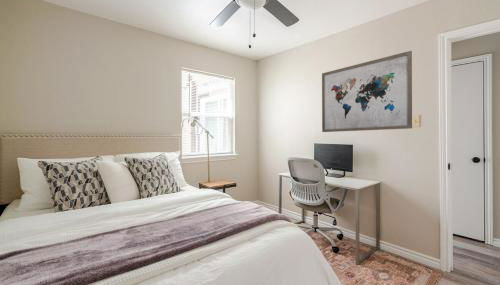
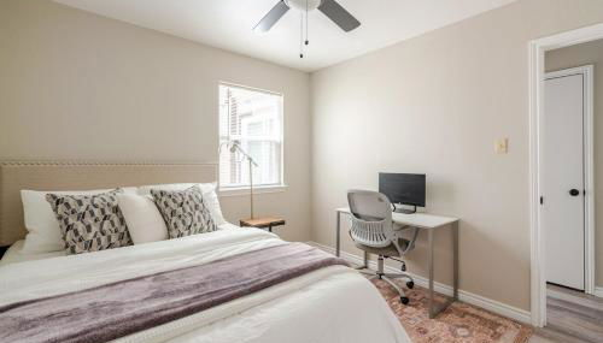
- wall art (360, 97)
